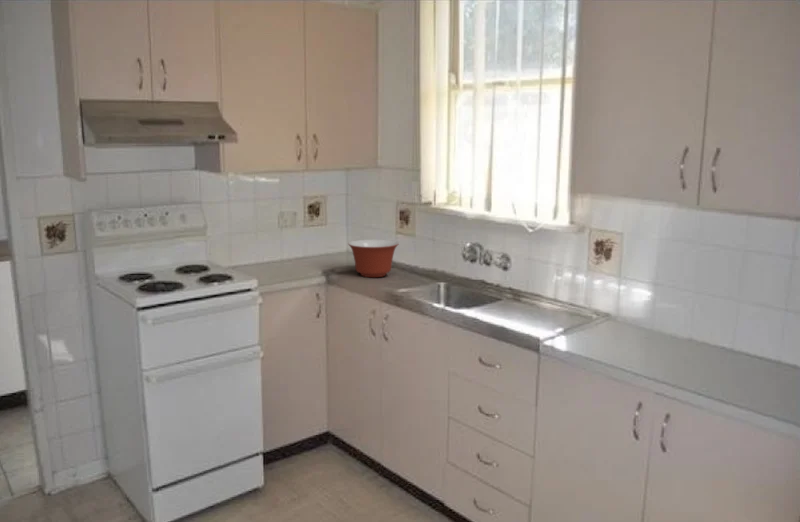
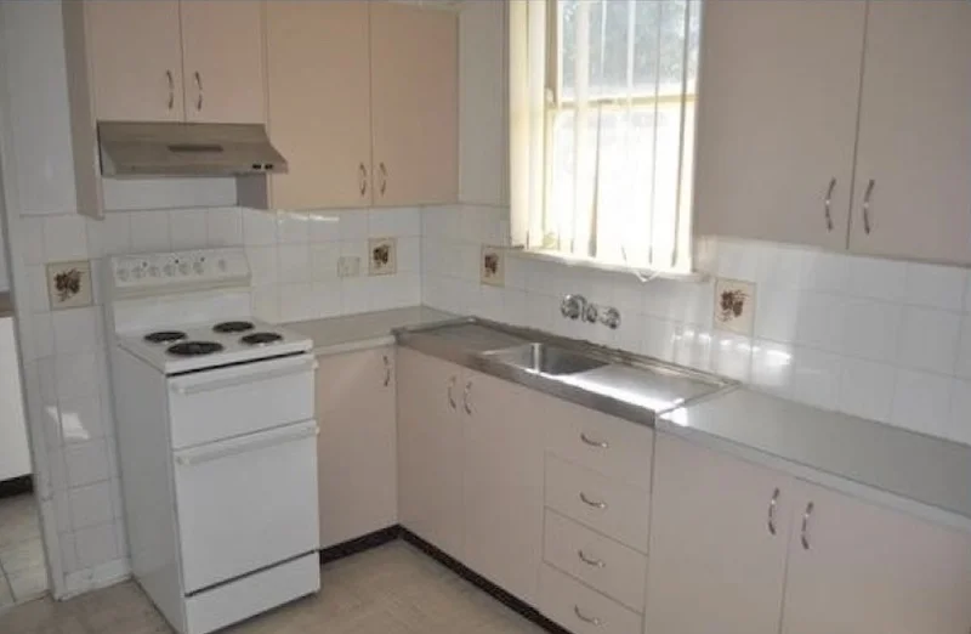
- mixing bowl (373, 259)
